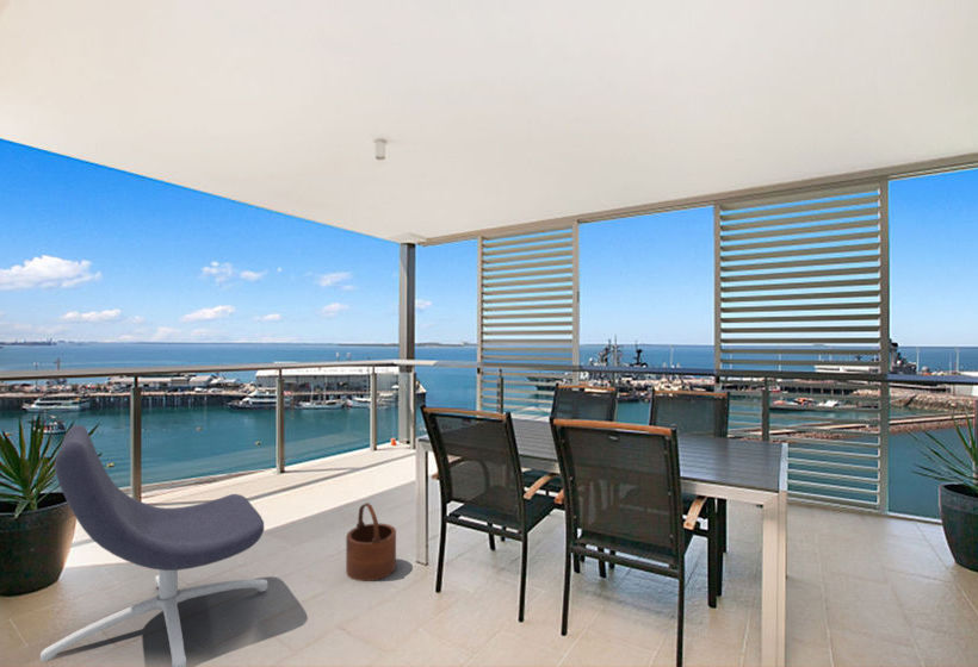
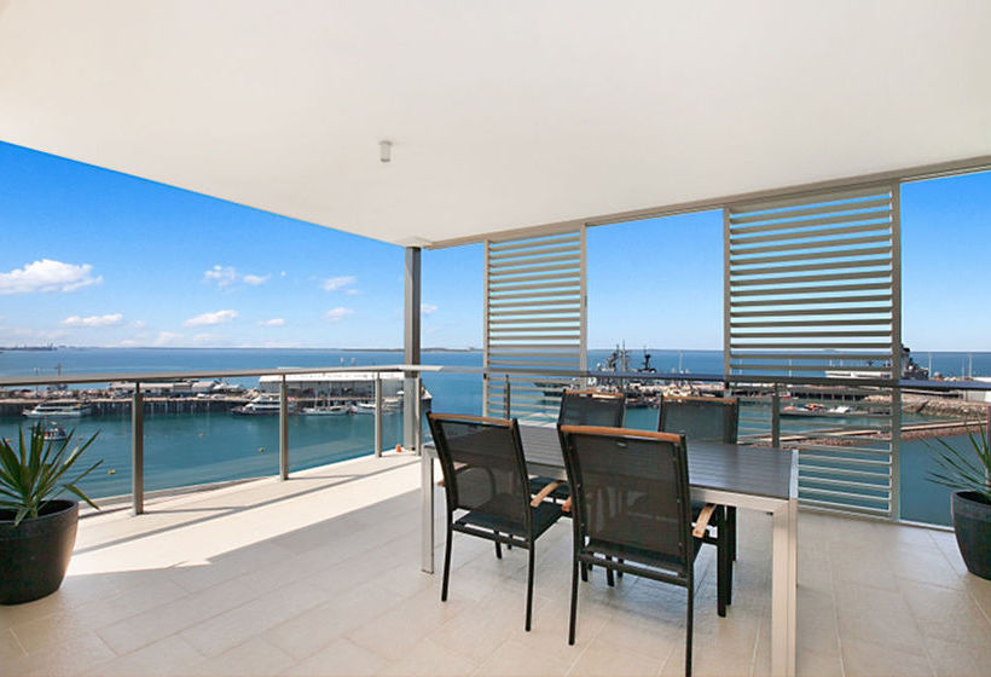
- lounge chair (173, 520)
- wooden bucket (371, 536)
